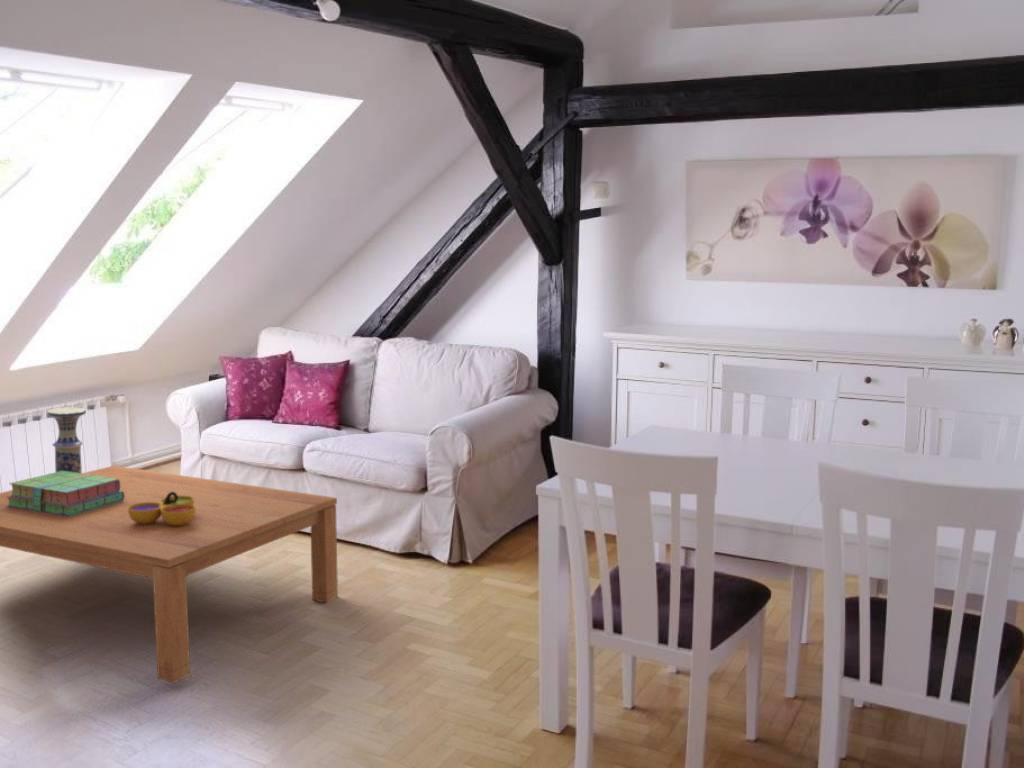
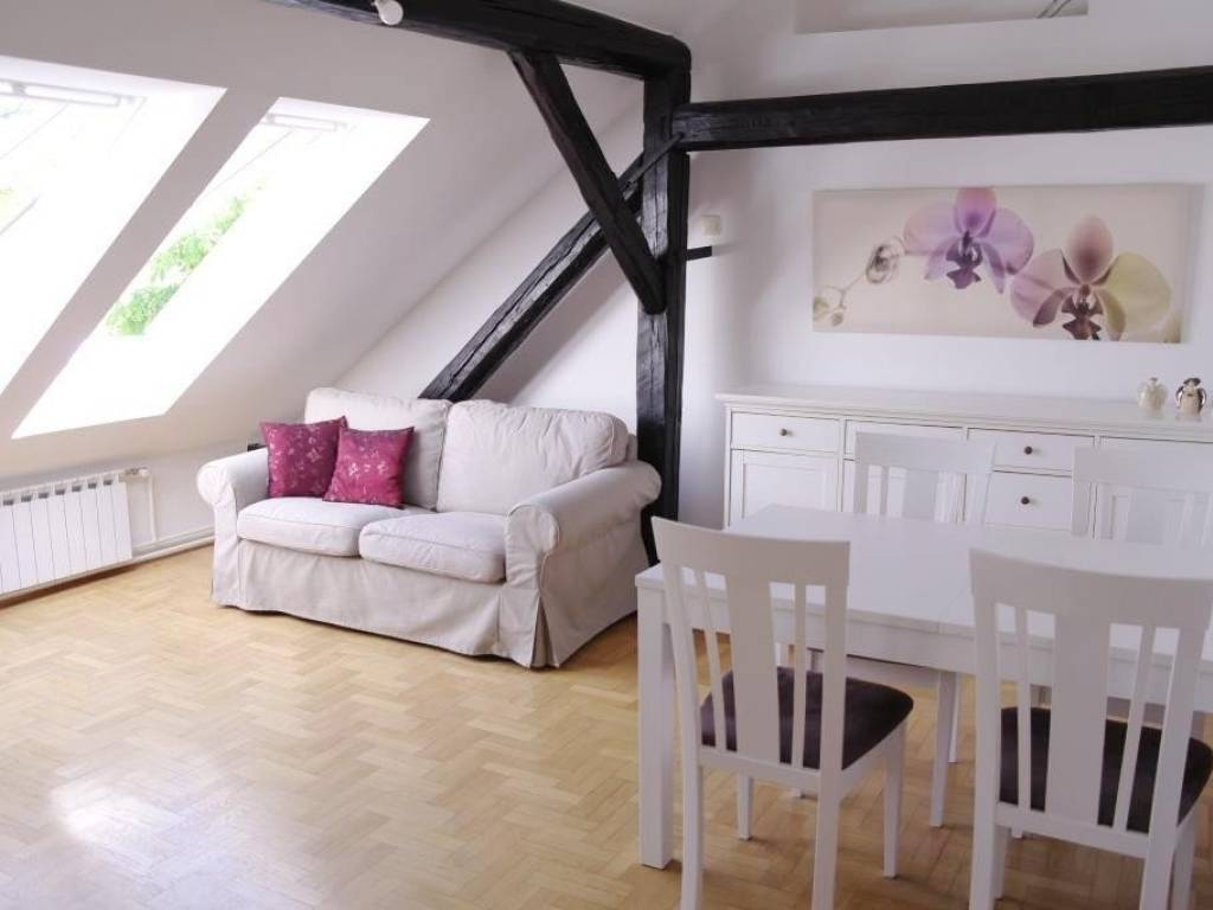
- coffee table (138, 556)
- stack of books (65, 491)
- vase (68, 445)
- decorative bowl (169, 507)
